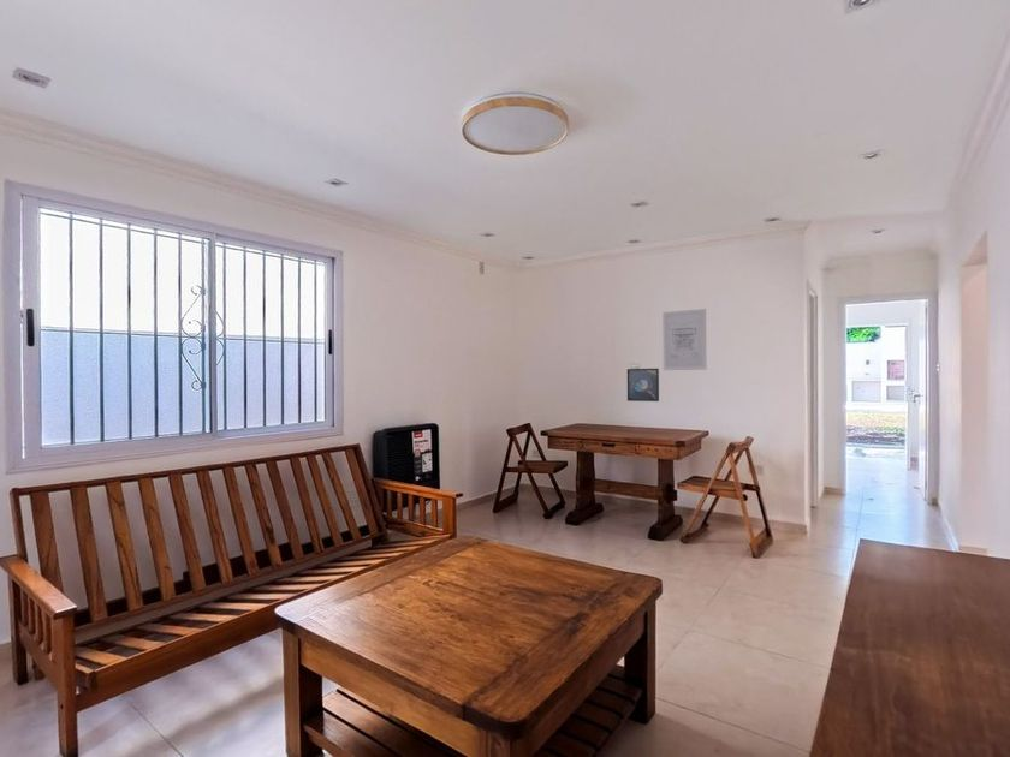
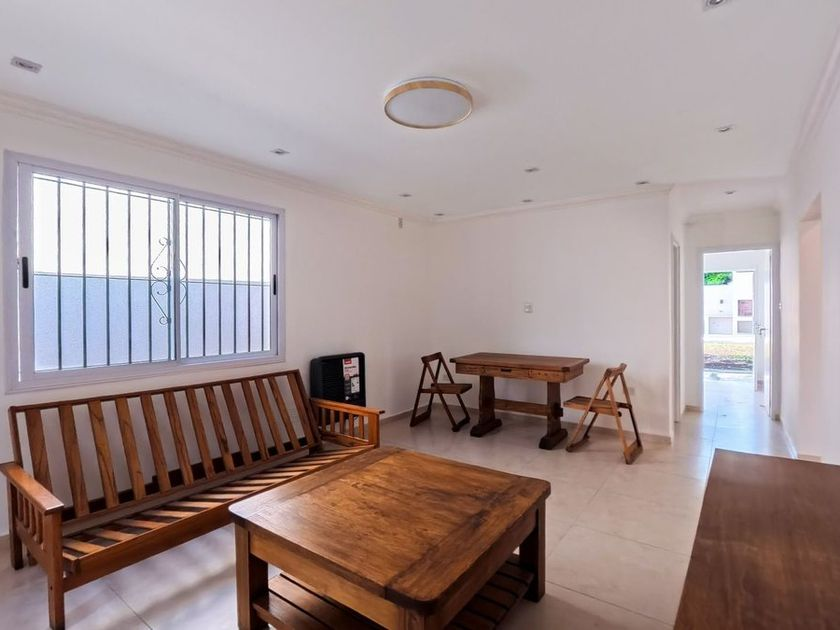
- wall art (684, 340)
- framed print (642, 385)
